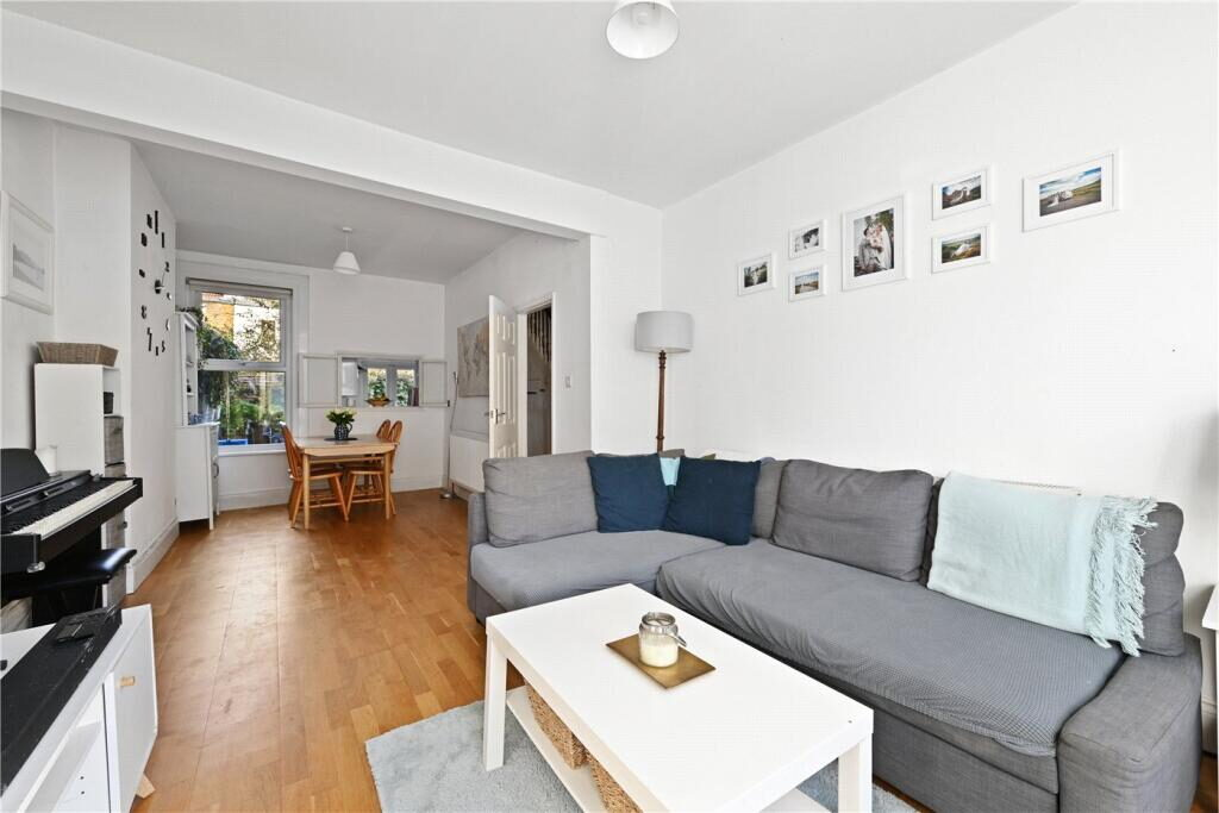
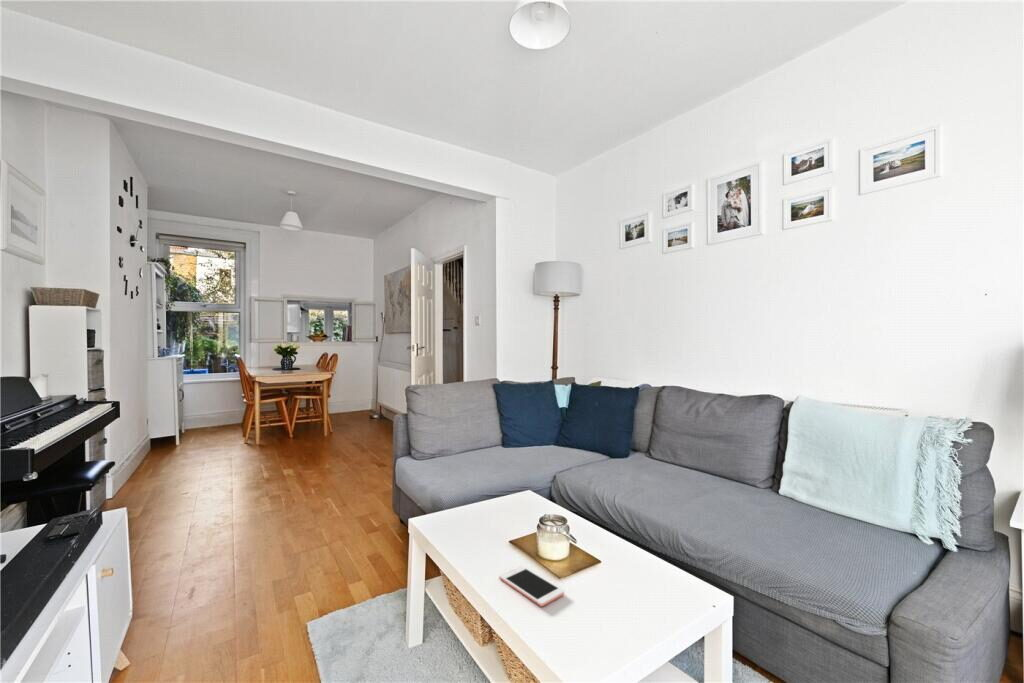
+ cell phone (530, 584)
